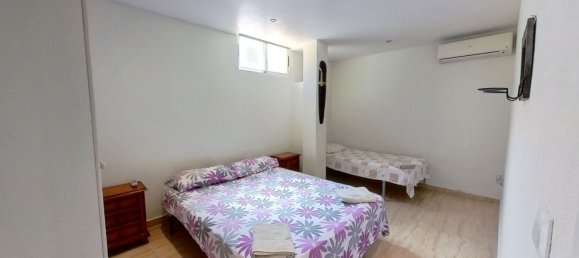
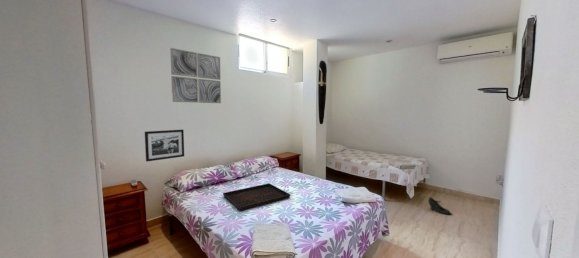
+ shoe (439, 205)
+ picture frame (165, 144)
+ wall art (198, 77)
+ serving tray (256, 195)
